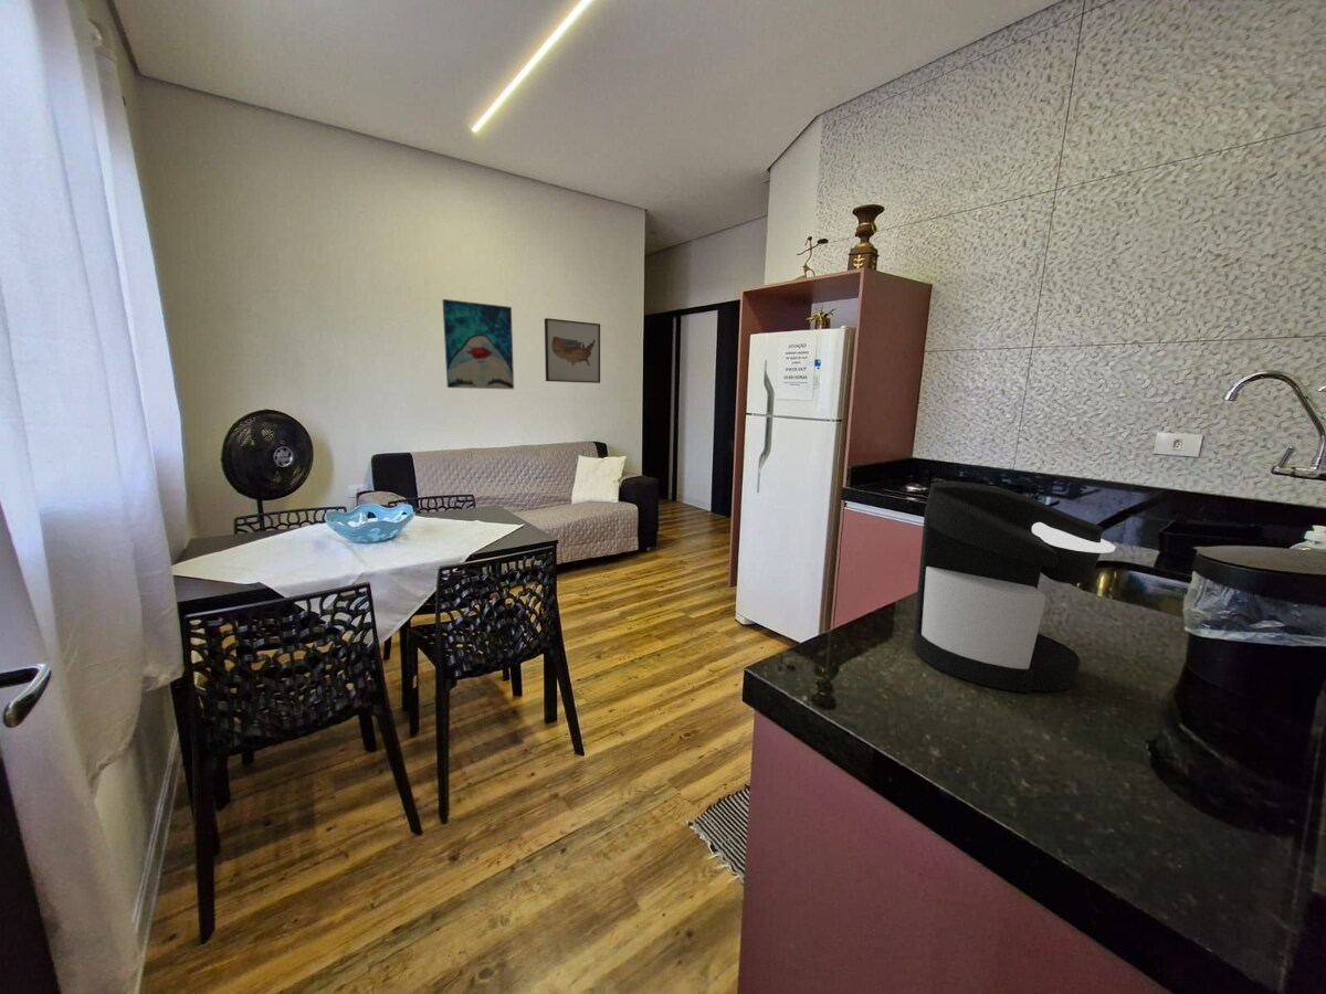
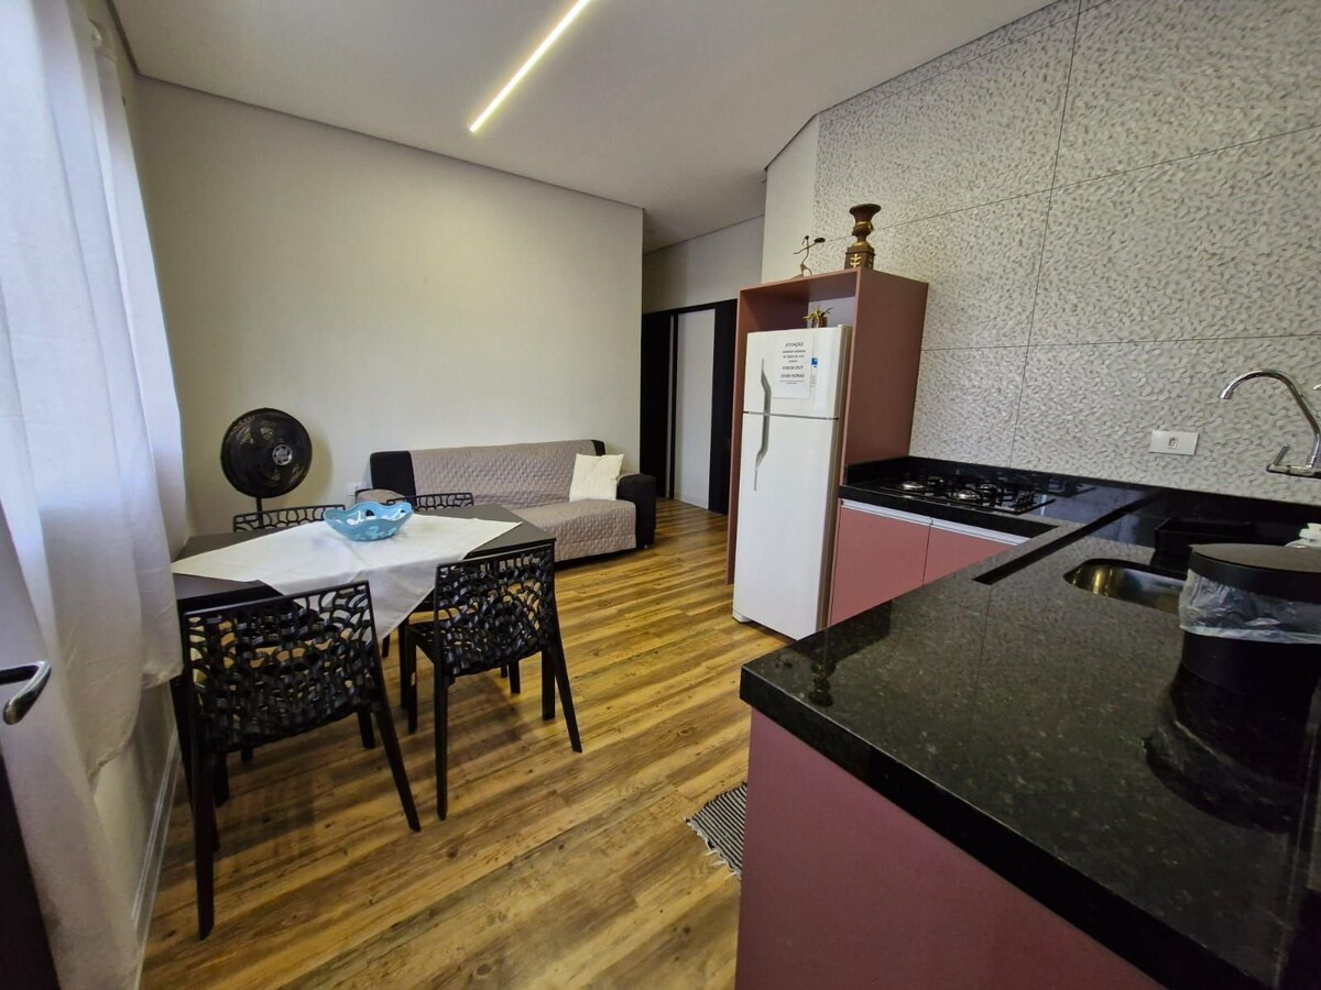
- wall art (572, 351)
- wall art (480, 346)
- coffee maker (1004, 577)
